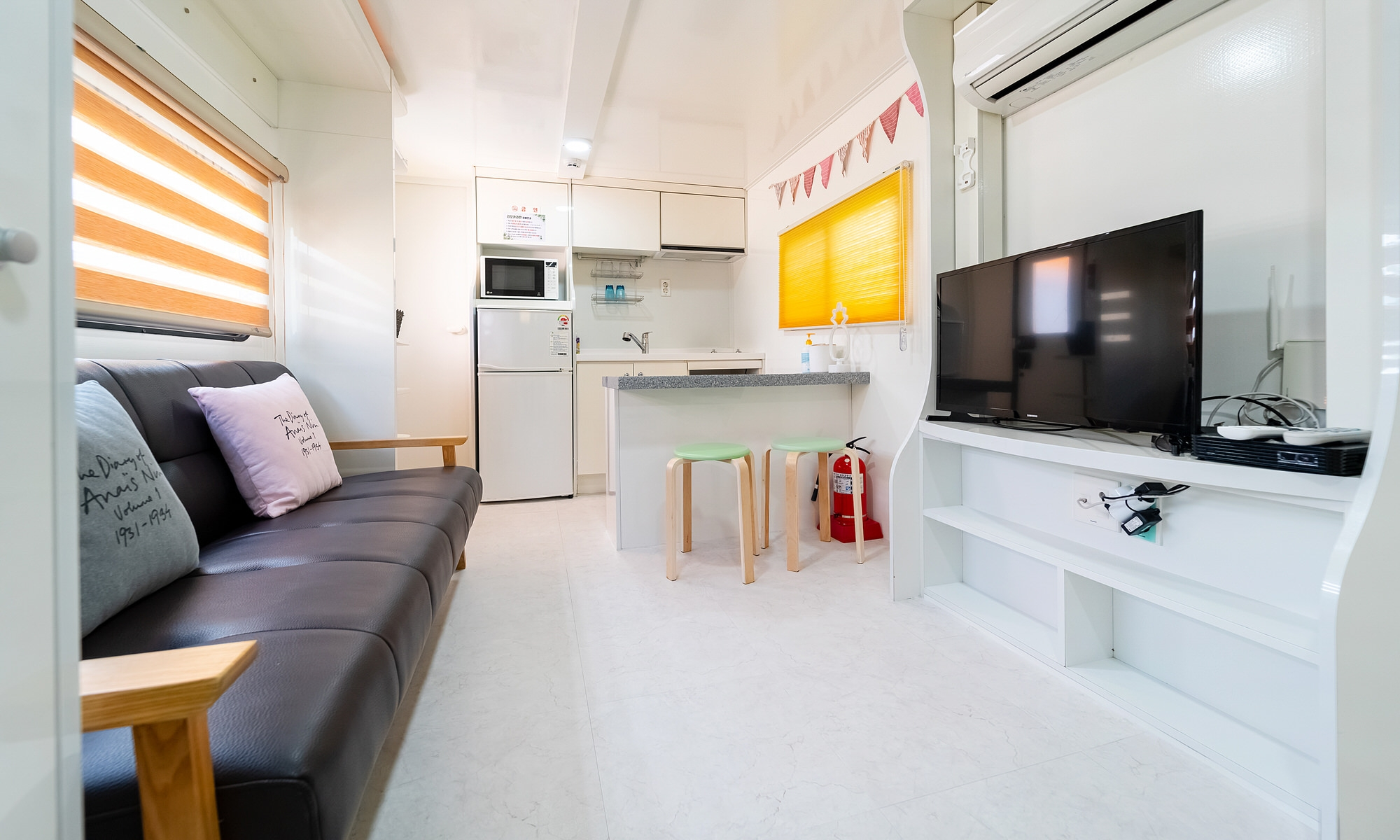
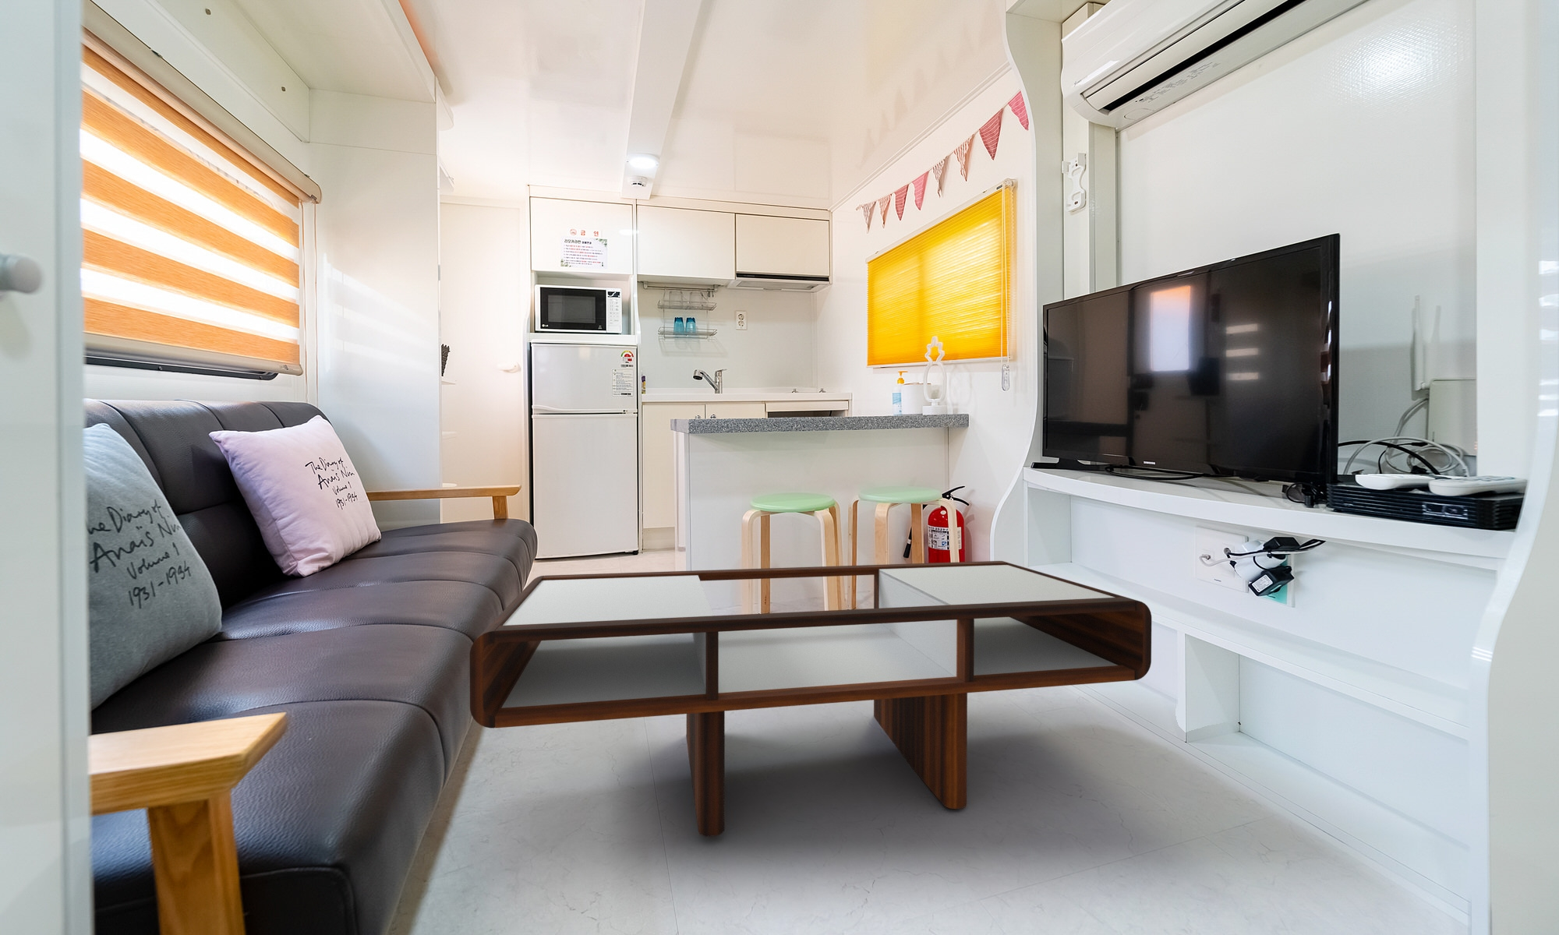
+ coffee table (812, 677)
